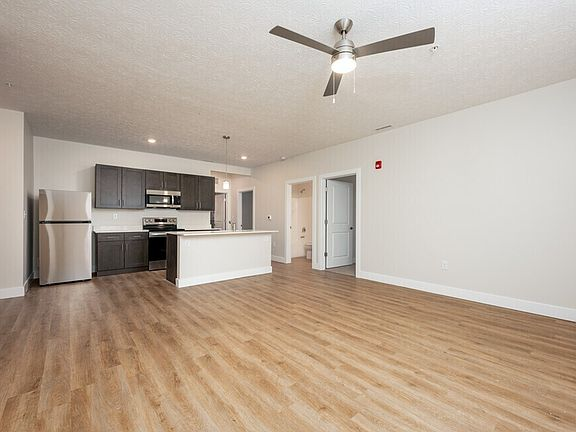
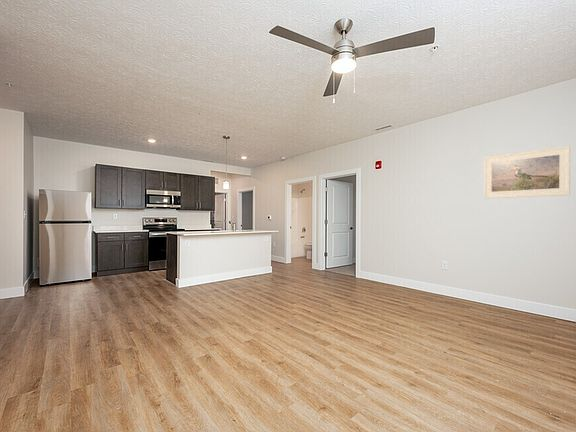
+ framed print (523, 174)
